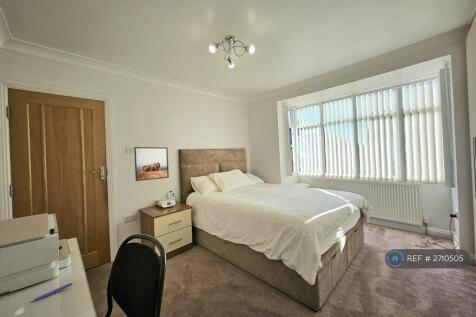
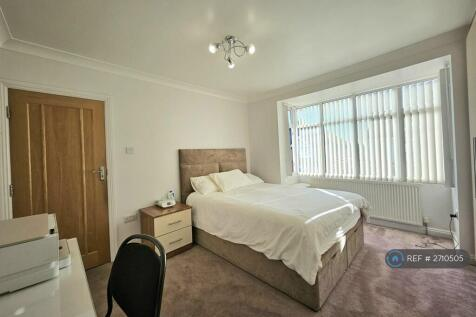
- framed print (152, 163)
- pen (53, 291)
